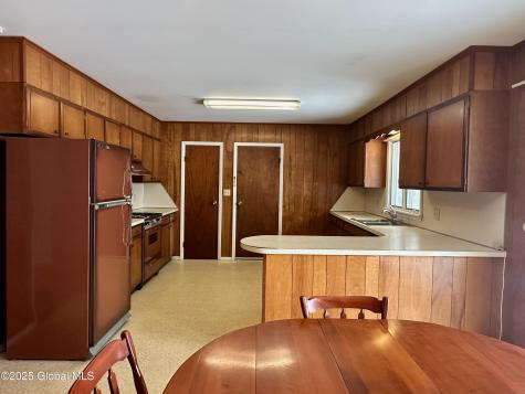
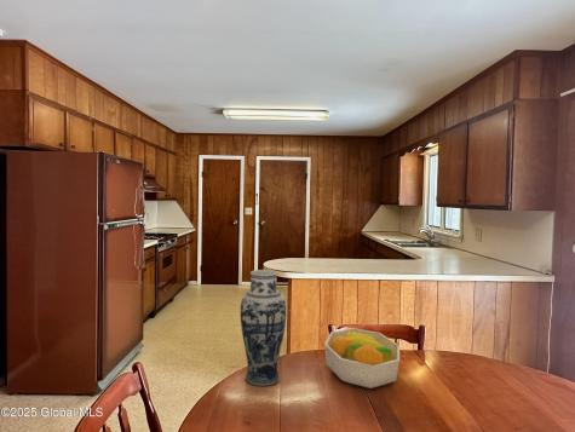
+ vase (263, 324)
+ fruit bowl (361, 351)
